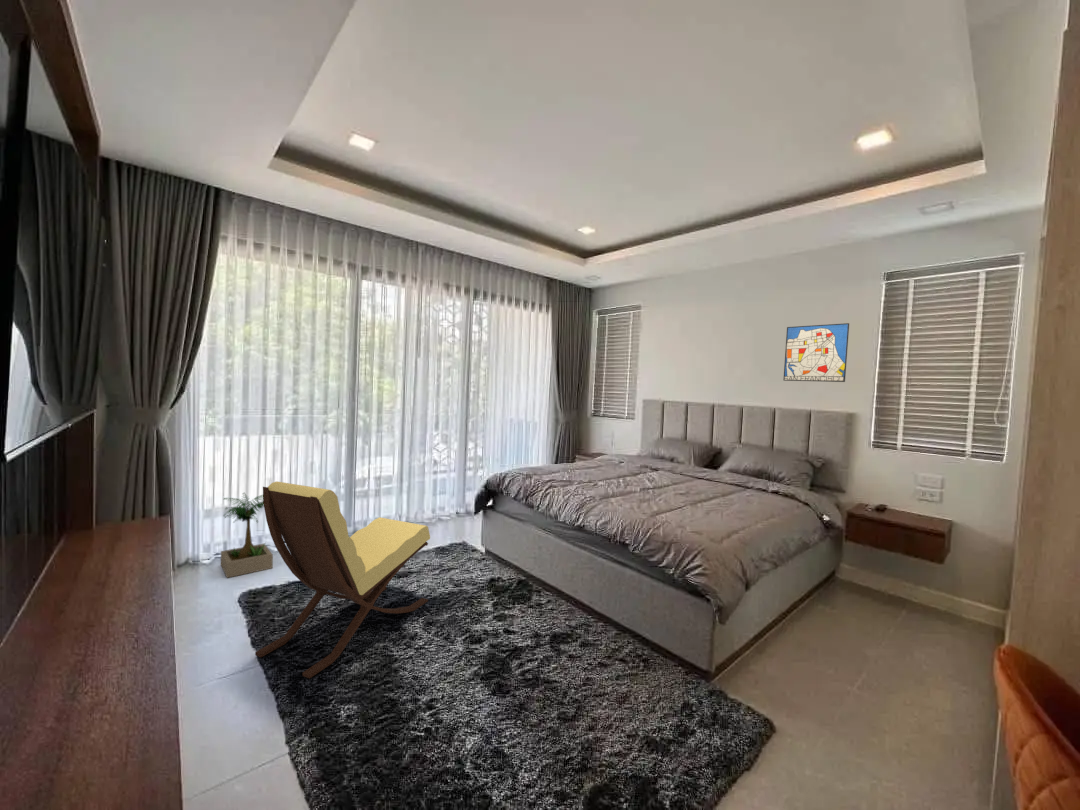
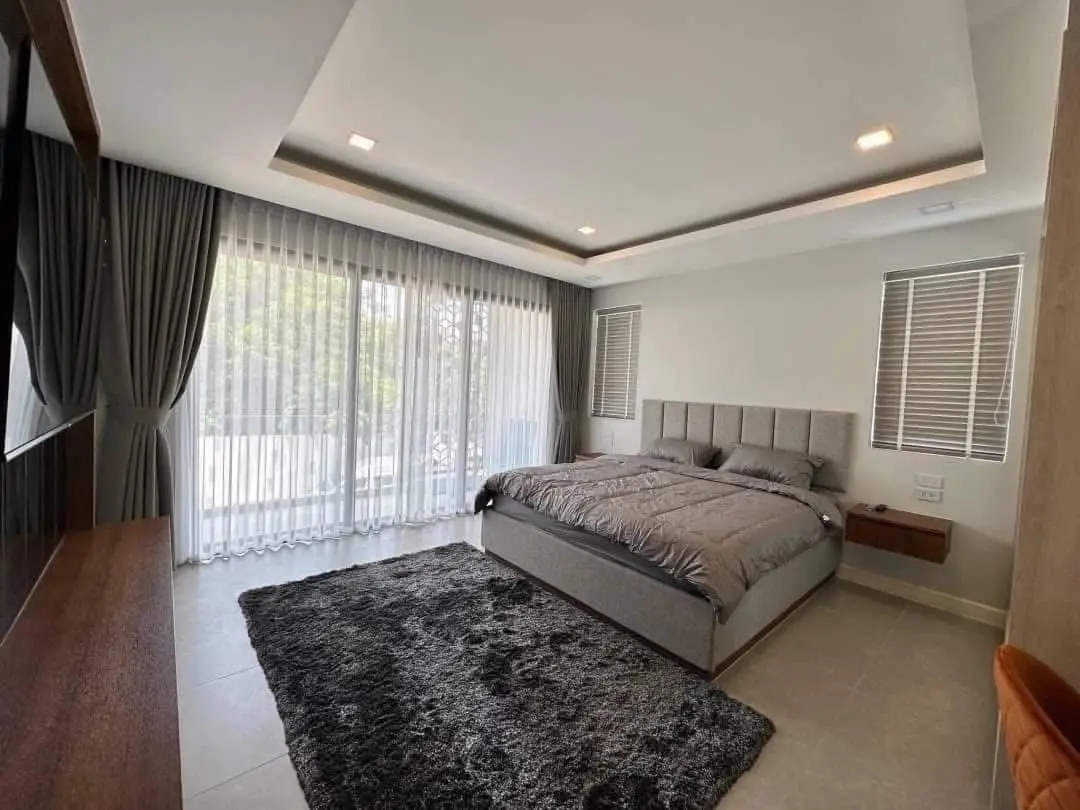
- lounge chair (354, 550)
- potted plant (250, 530)
- wall art (814, 353)
